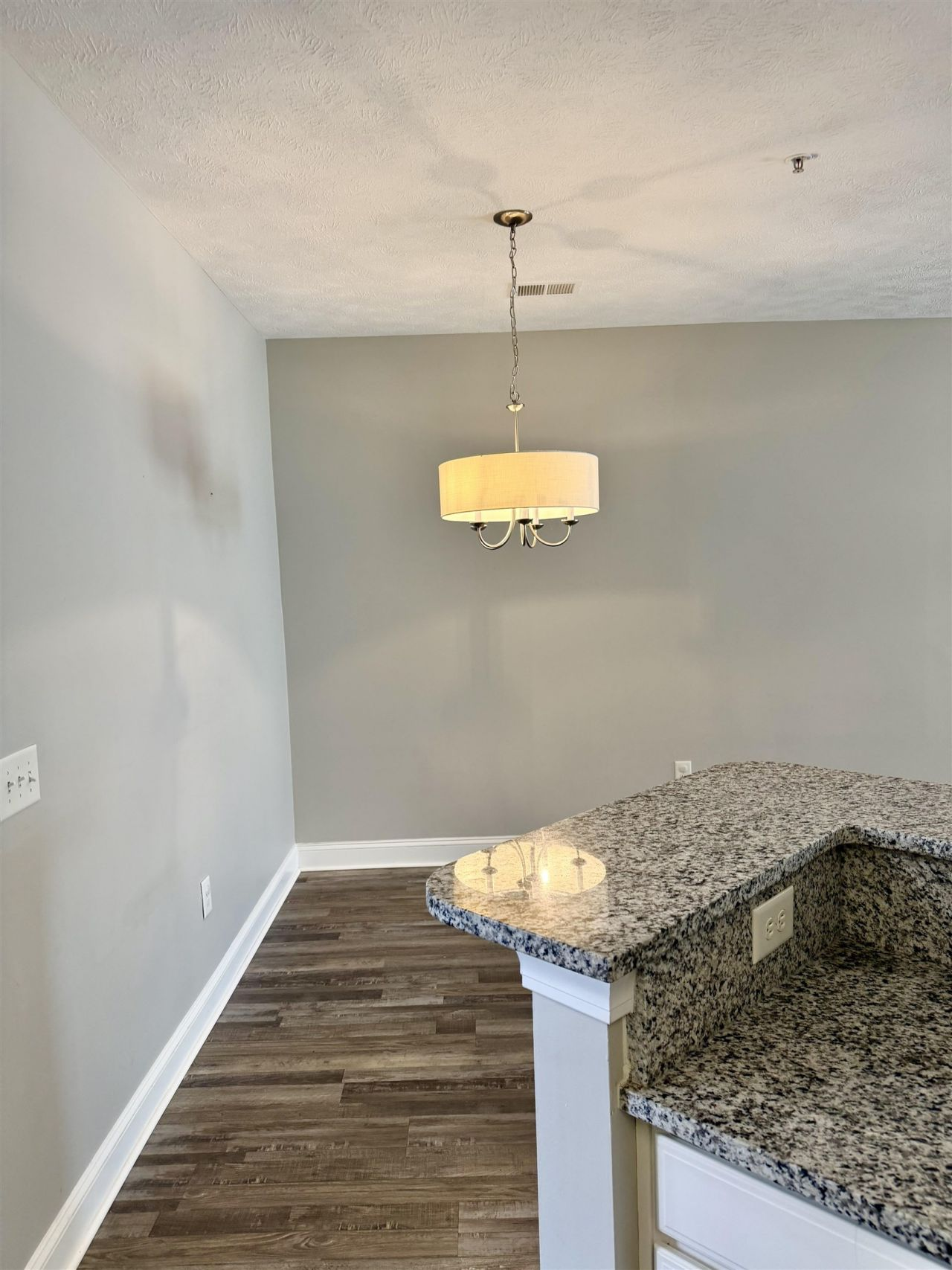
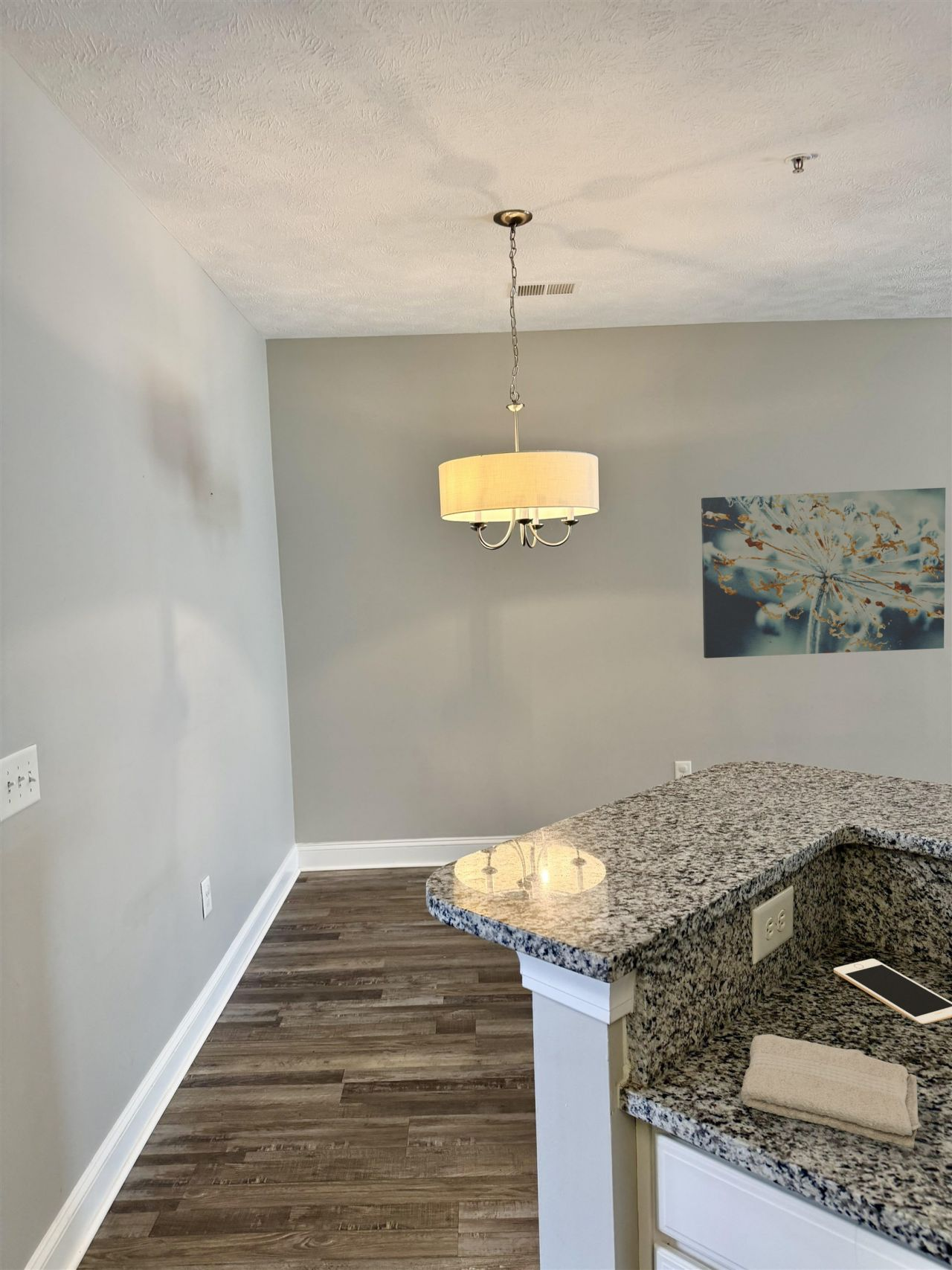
+ wall art (823, 574)
+ washcloth (829, 1085)
+ cell phone (895, 990)
